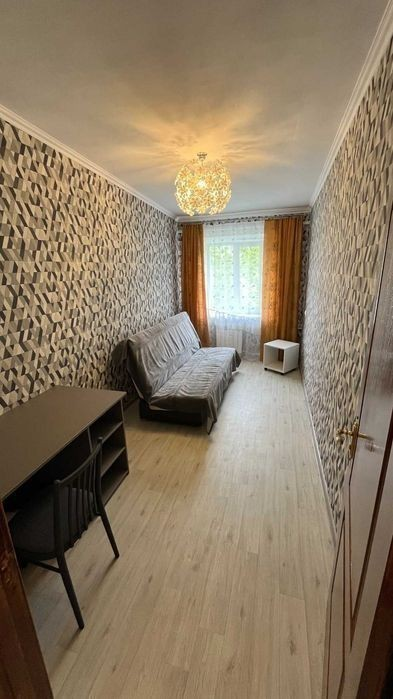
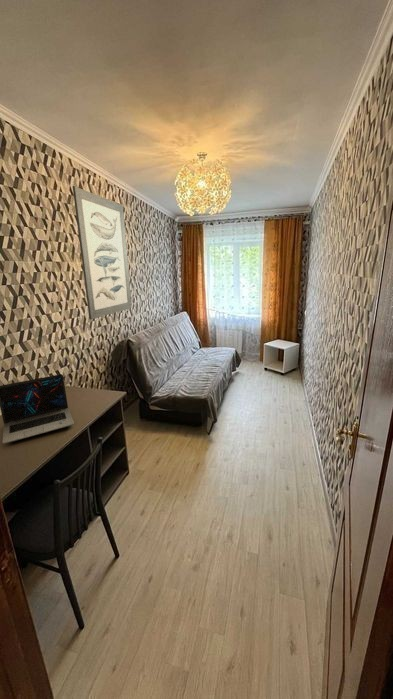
+ wall art (107, 258)
+ laptop (35, 406)
